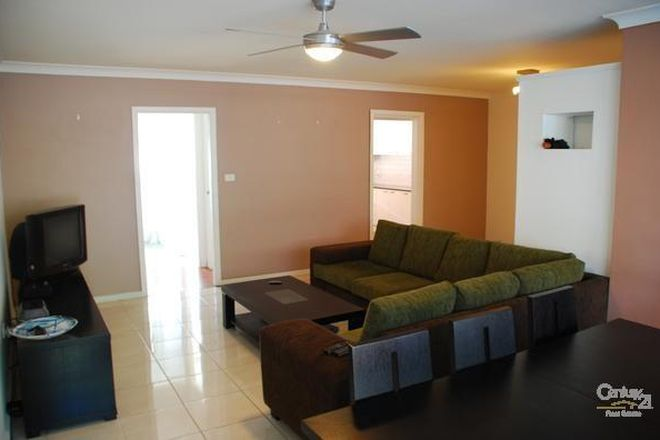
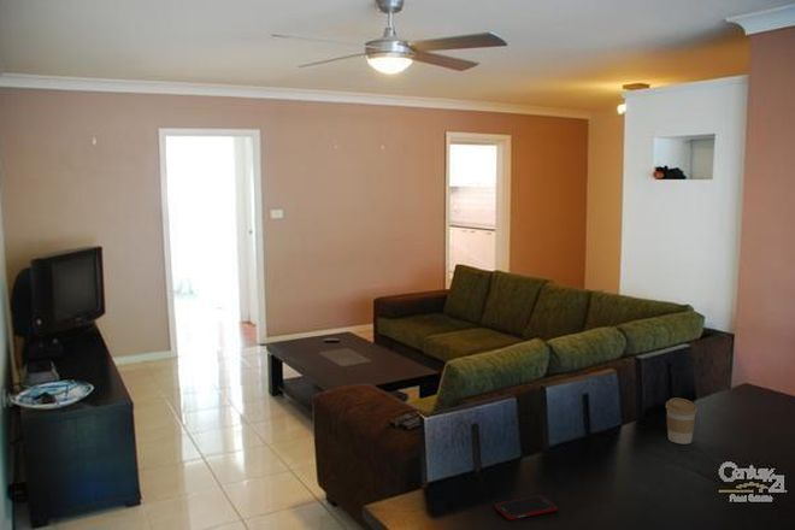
+ coffee cup (681, 420)
+ cell phone (525, 507)
